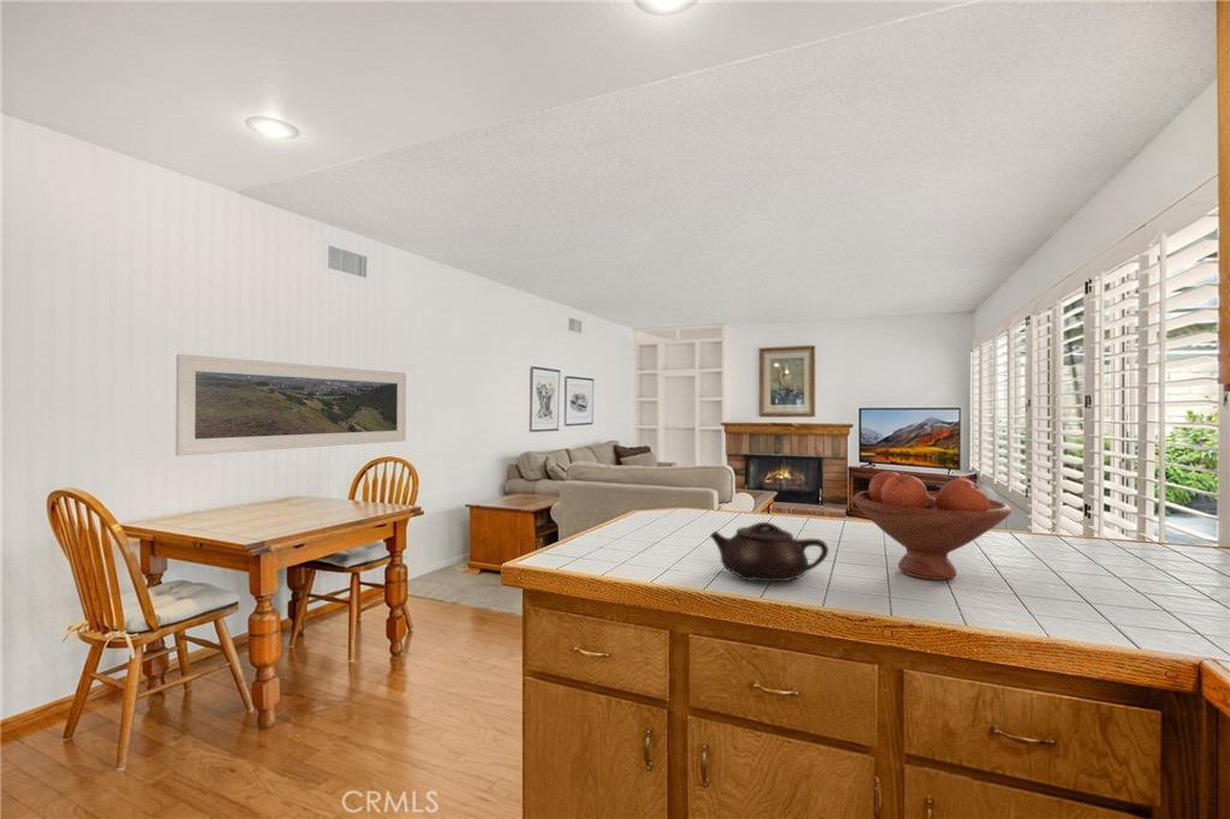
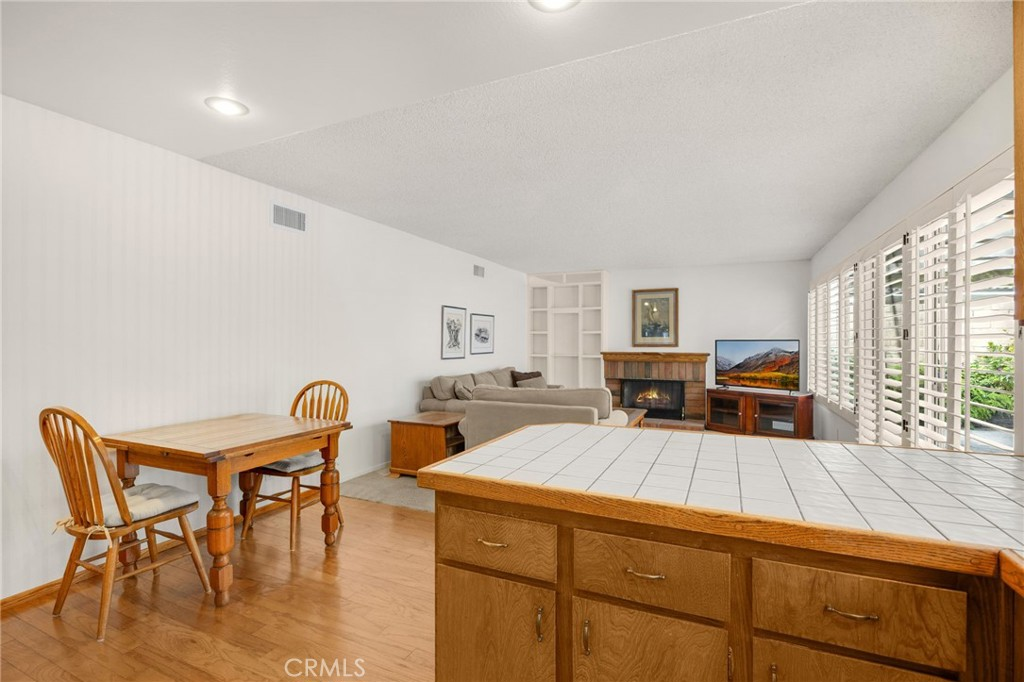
- teapot (765, 549)
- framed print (312, 406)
- fruit bowl (926, 522)
